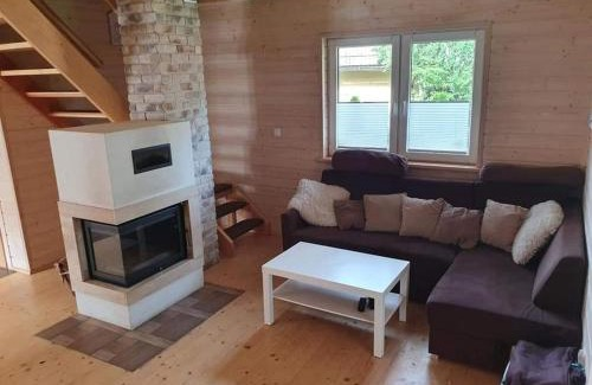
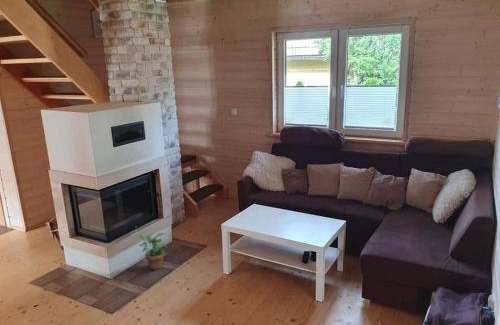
+ potted plant (150, 251)
